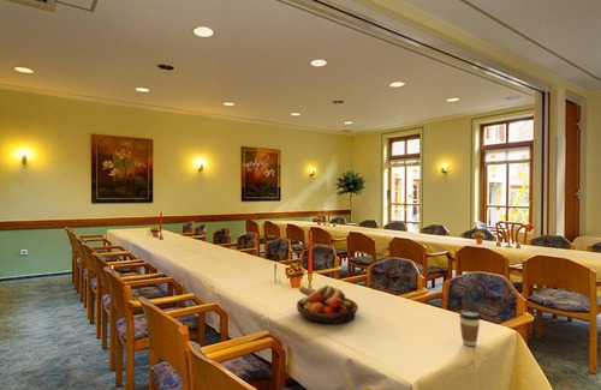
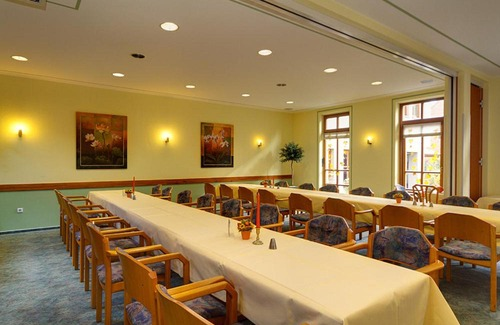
- fruit bowl (326, 301)
- coffee cup (469, 328)
